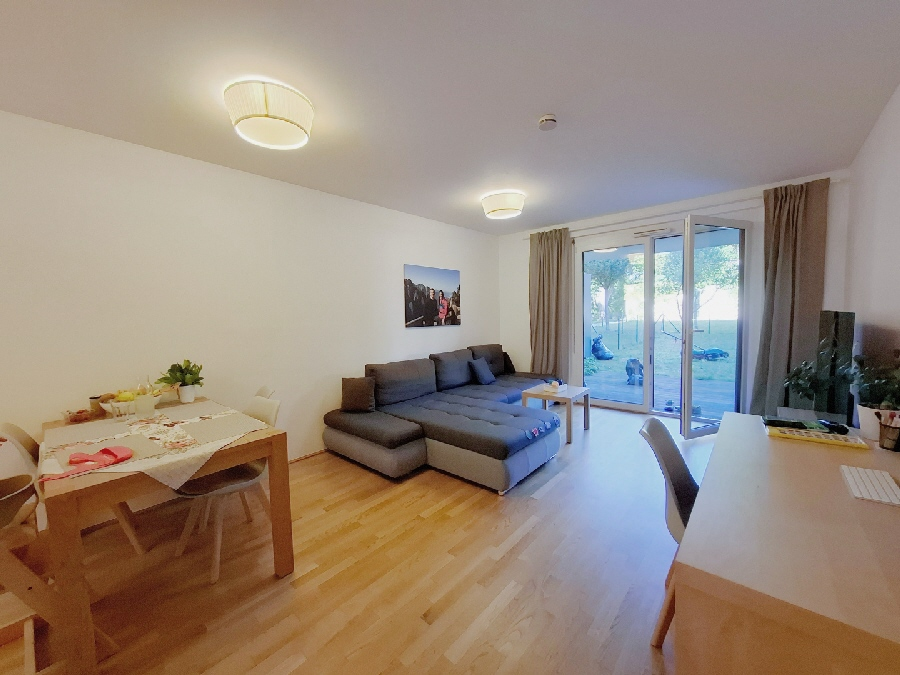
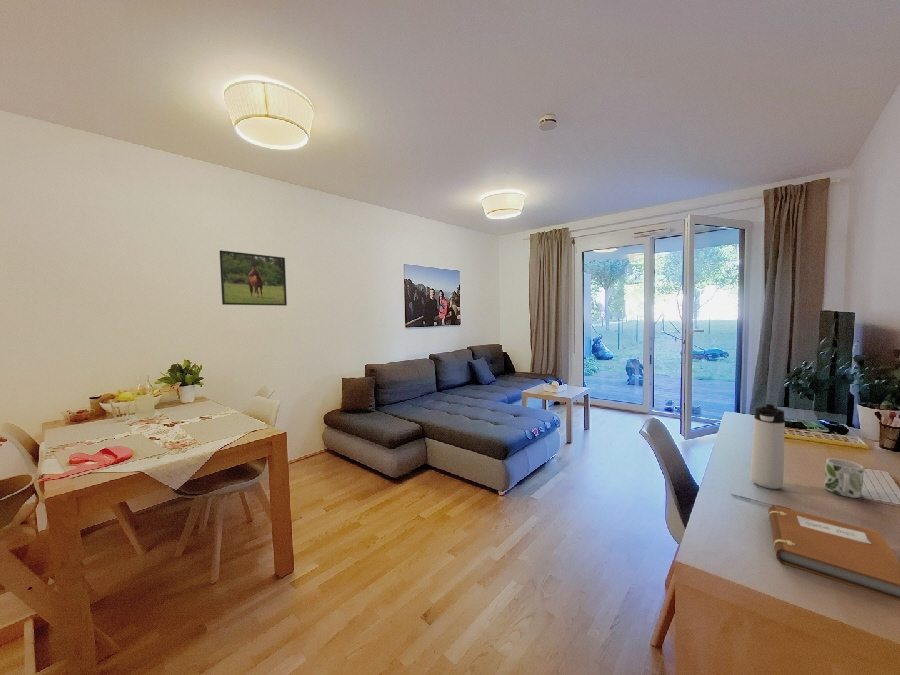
+ thermos bottle (767, 446)
+ mug (844, 479)
+ notebook (827, 544)
+ pen (759, 501)
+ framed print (255, 279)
